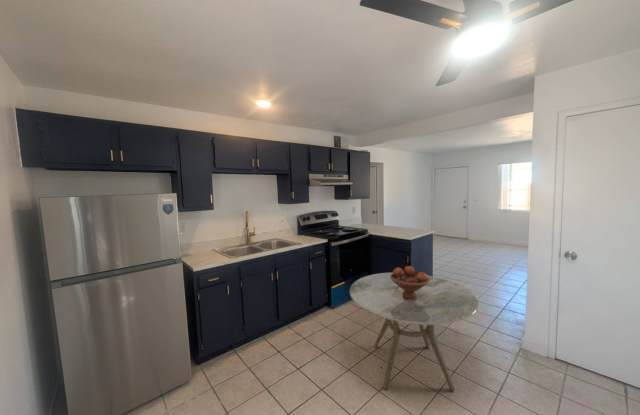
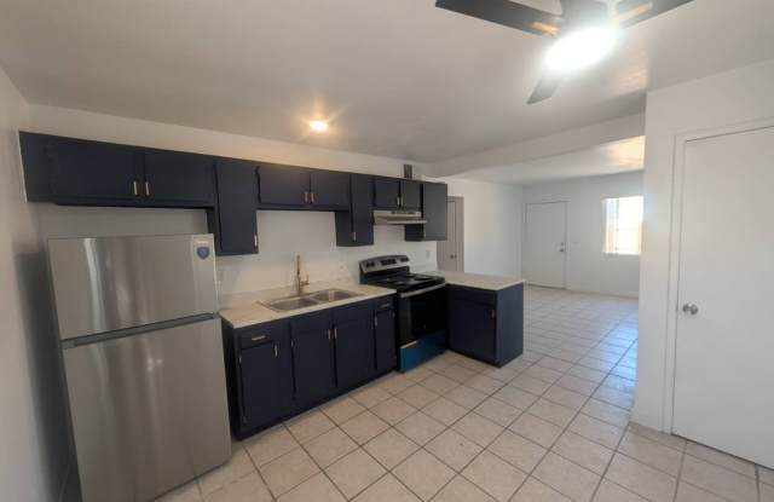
- fruit bowl (409, 282)
- dining table (409, 331)
